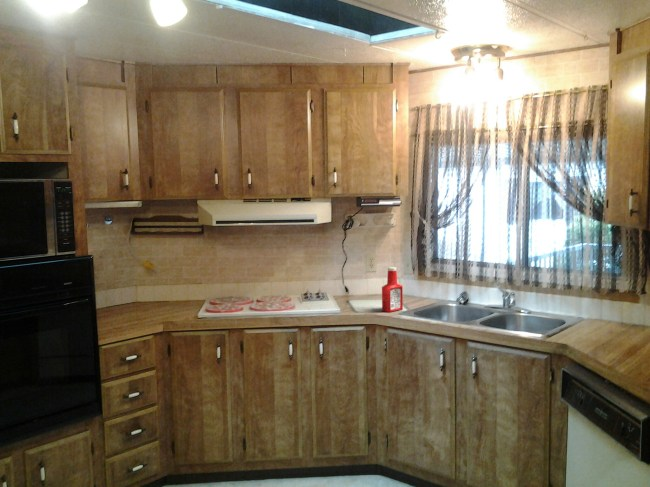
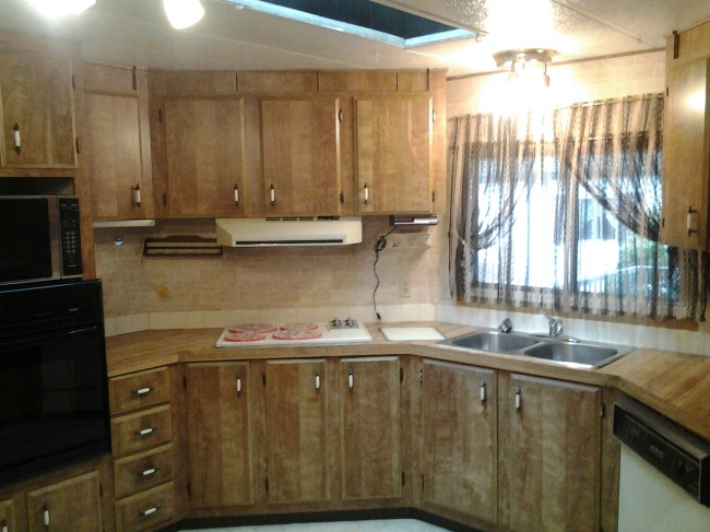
- soap bottle (392, 288)
